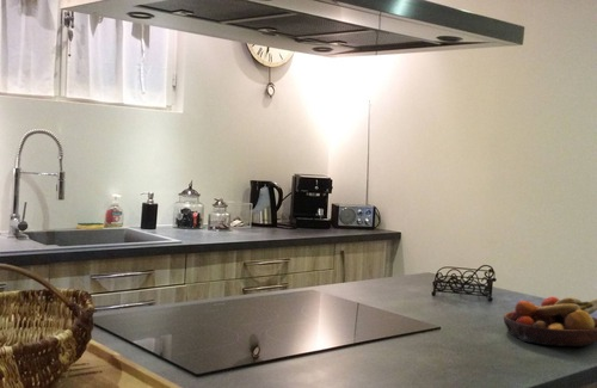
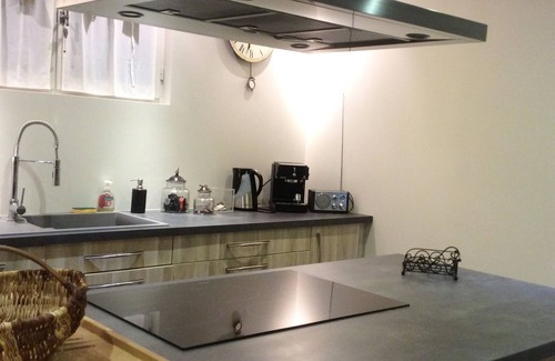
- fruit bowl (554, 315)
